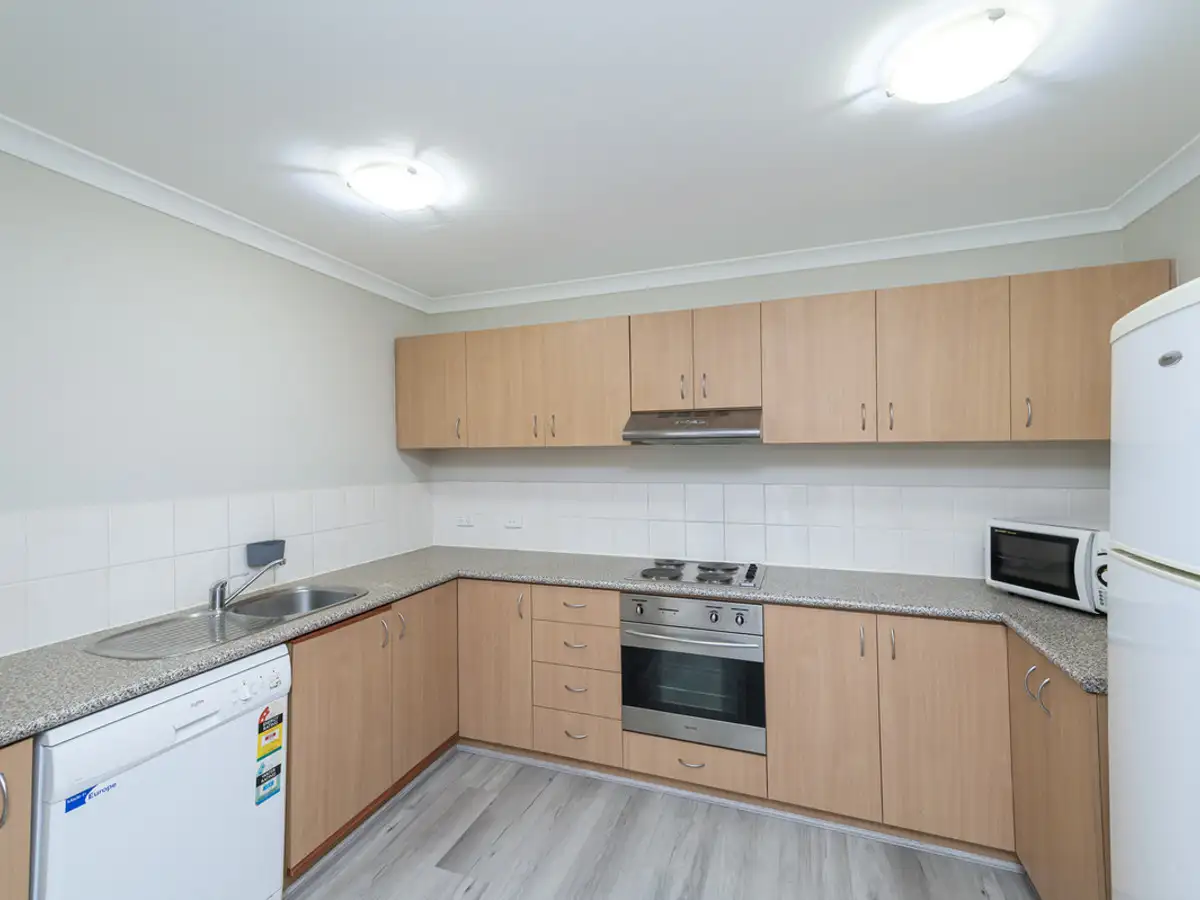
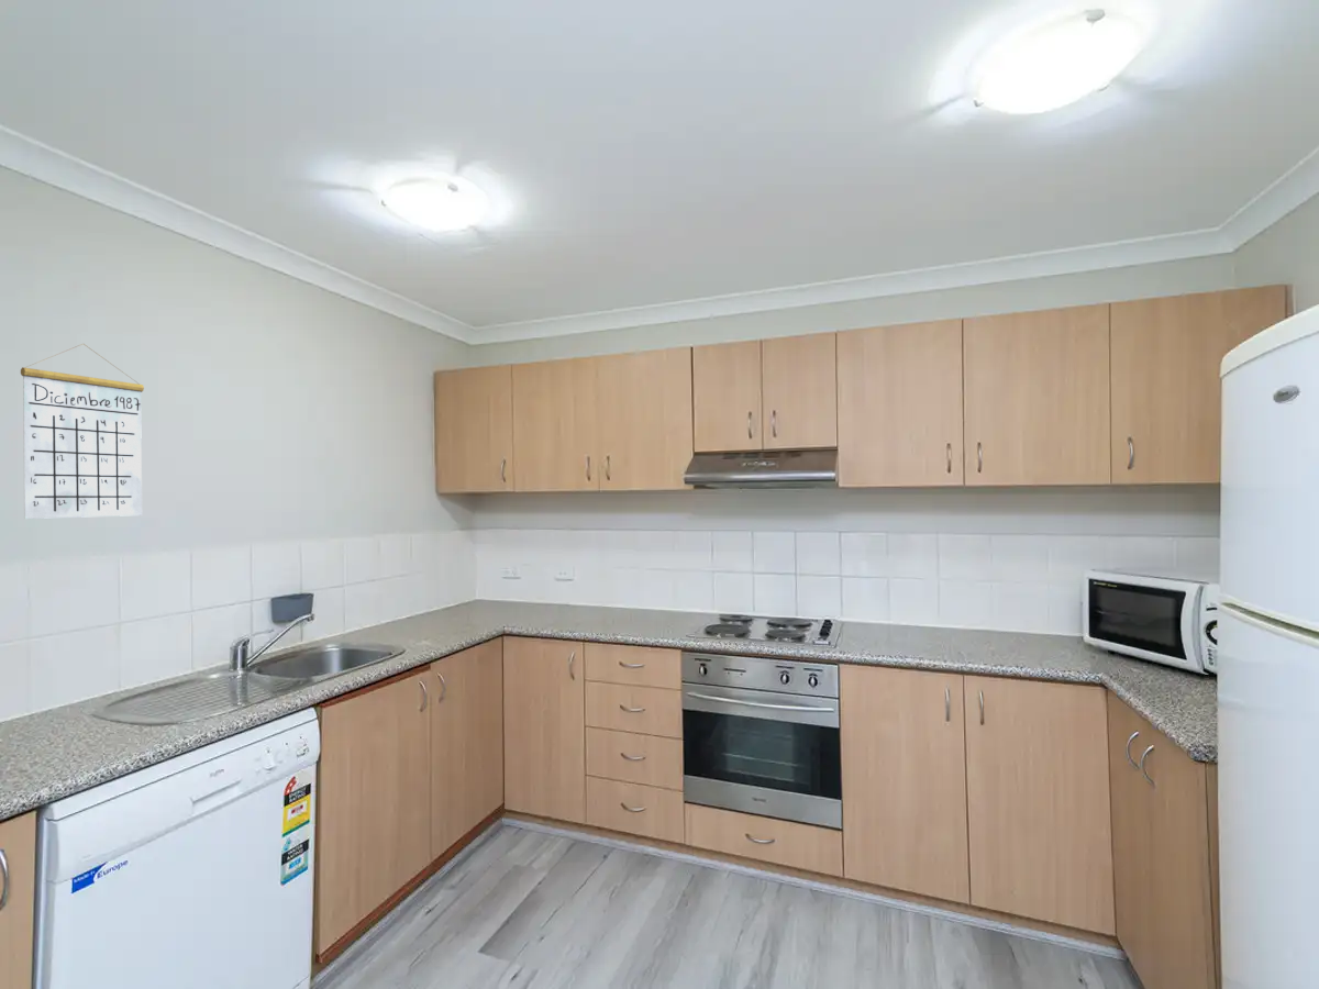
+ calendar (87, 430)
